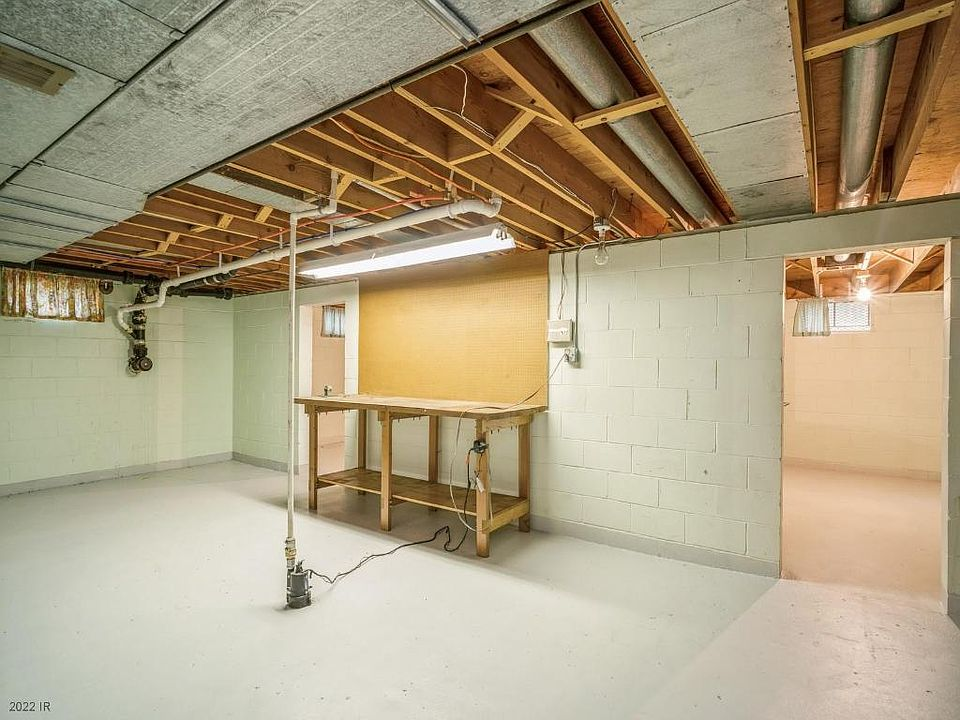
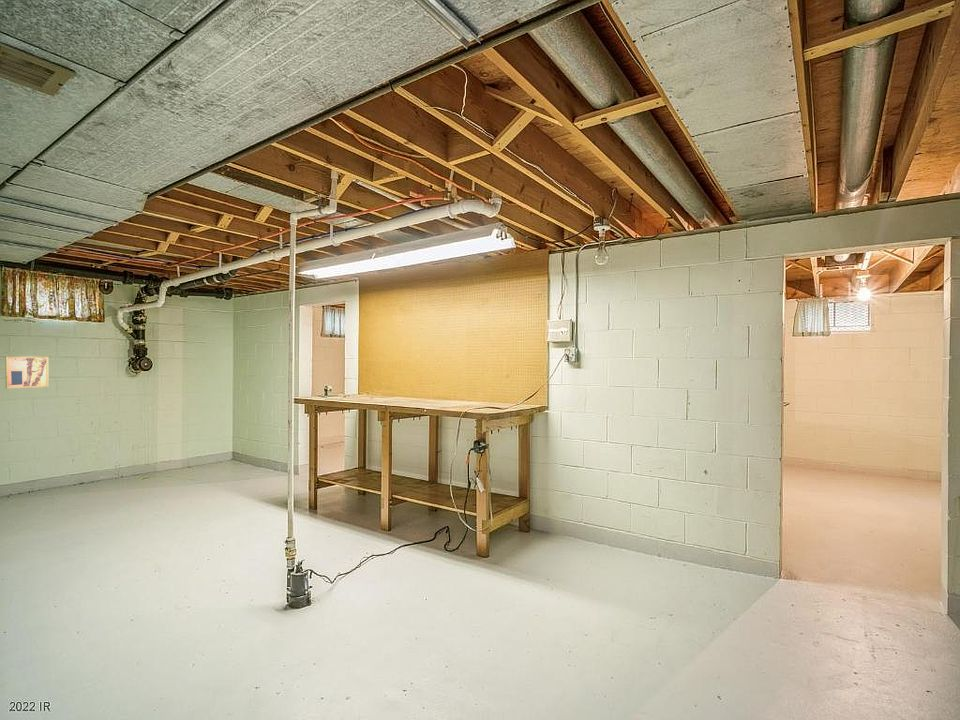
+ wall art (27, 372)
